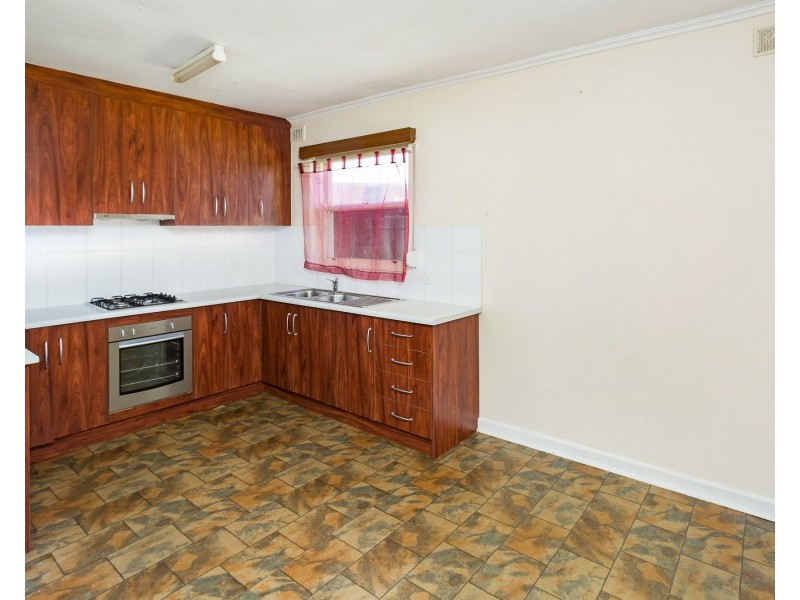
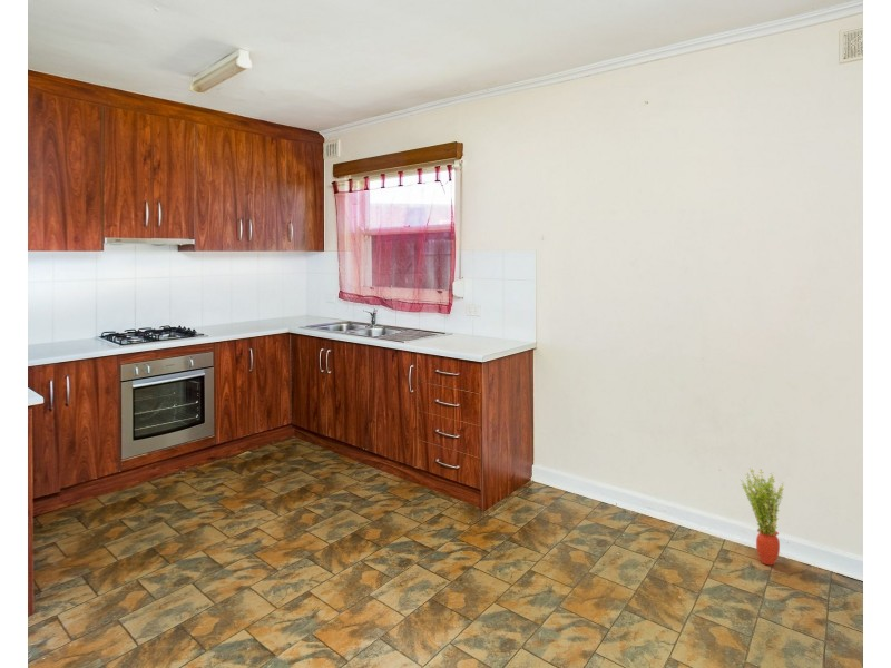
+ potted plant (762, 517)
